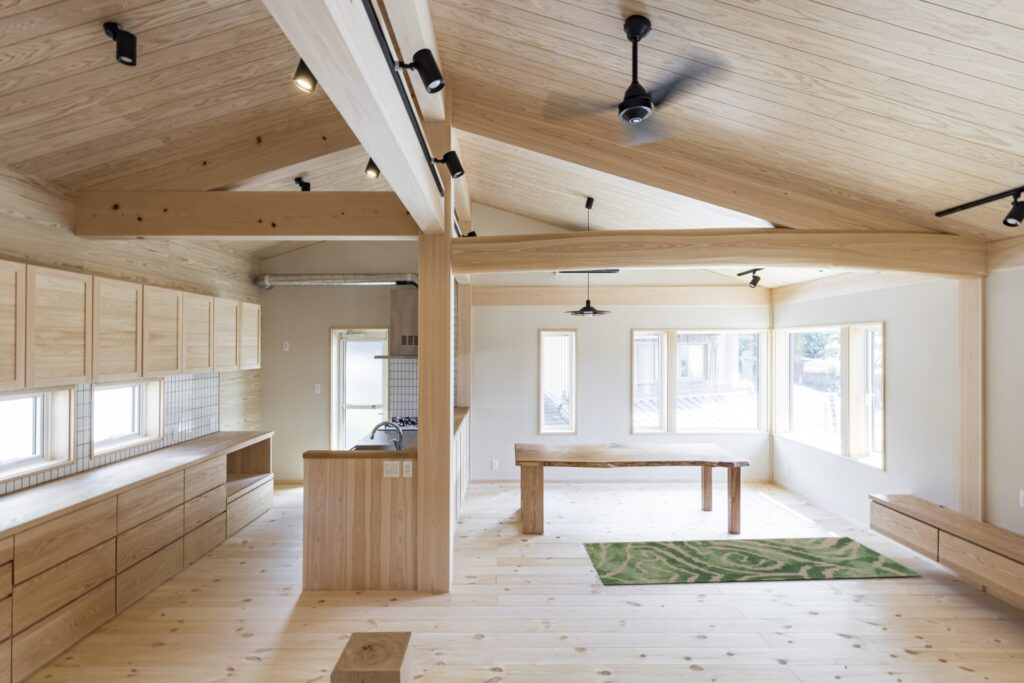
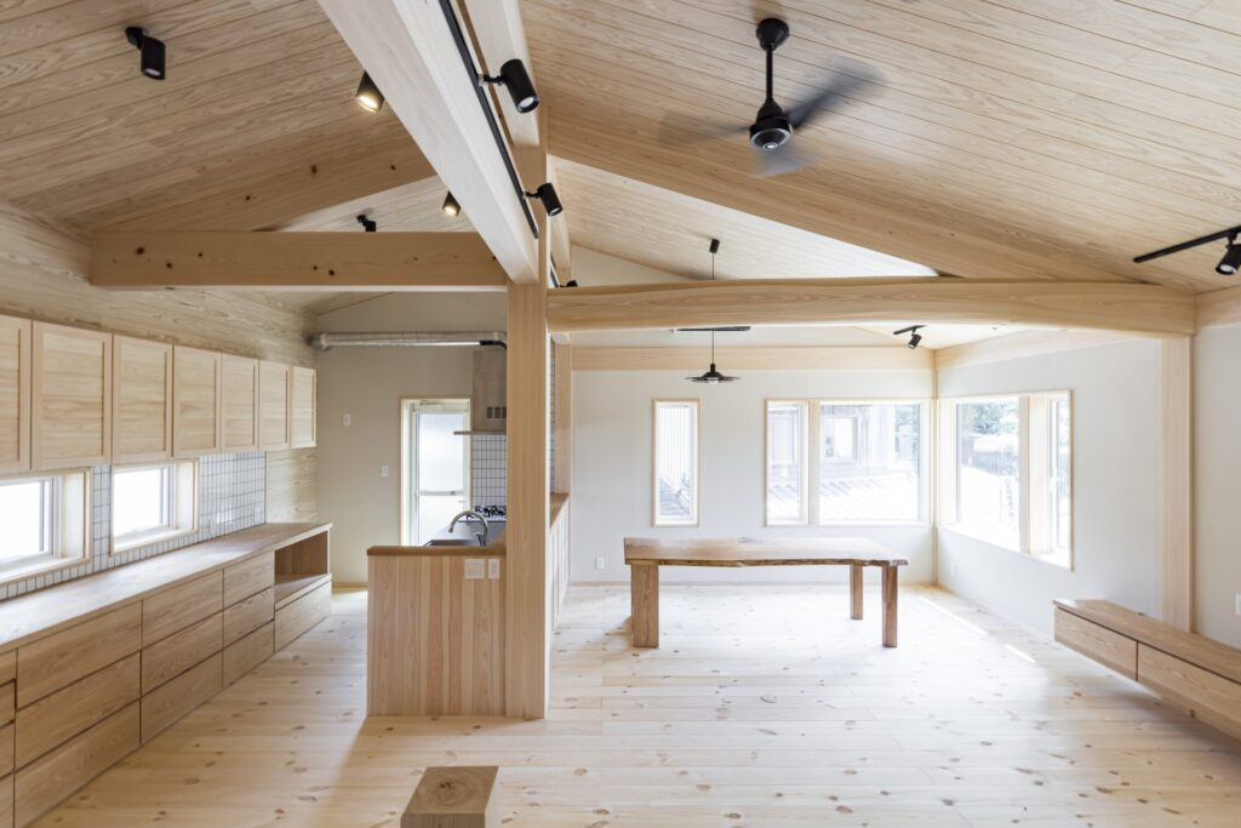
- rug (739, 558)
